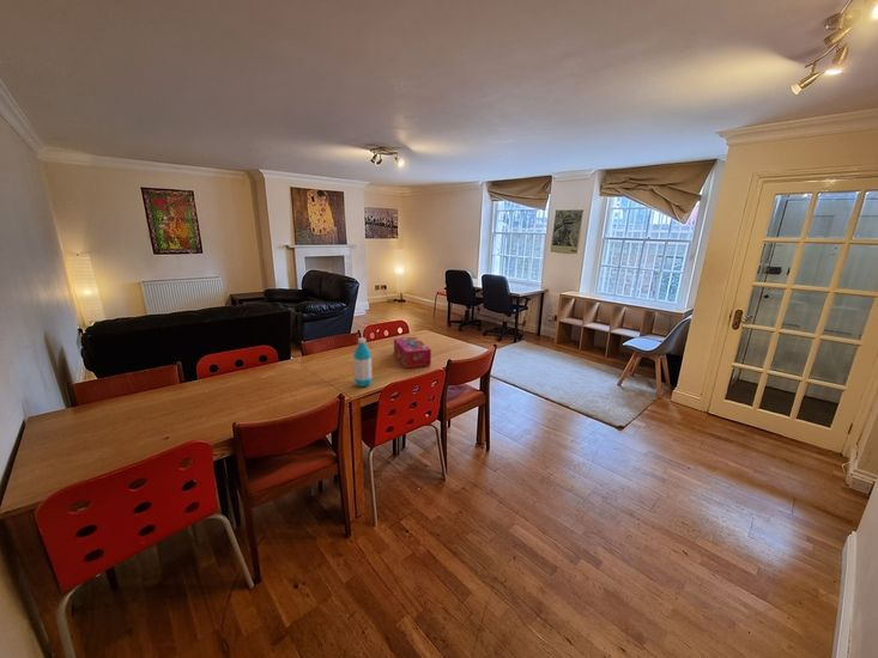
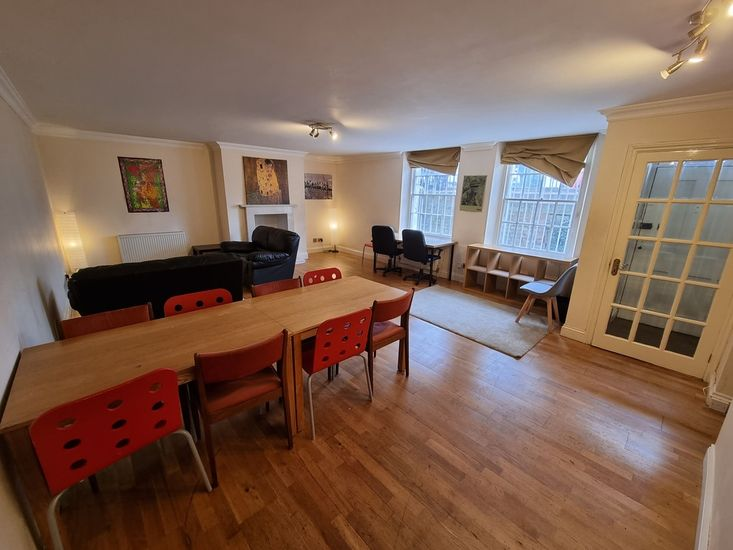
- water bottle (362, 361)
- tissue box (411, 351)
